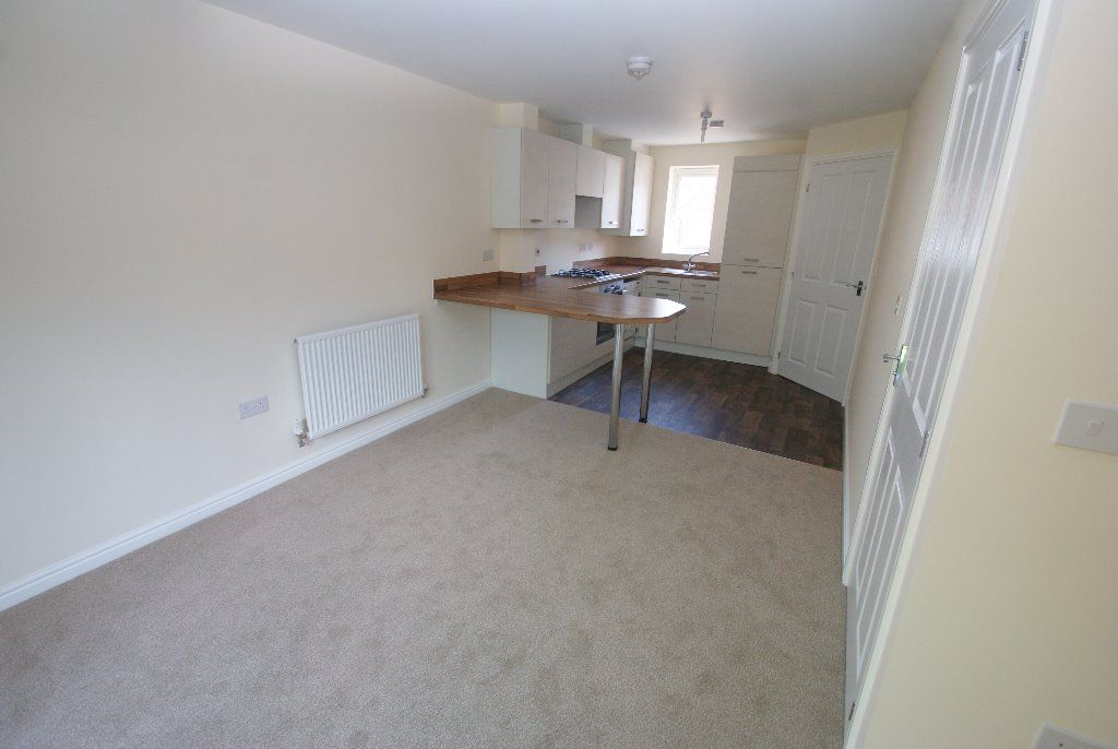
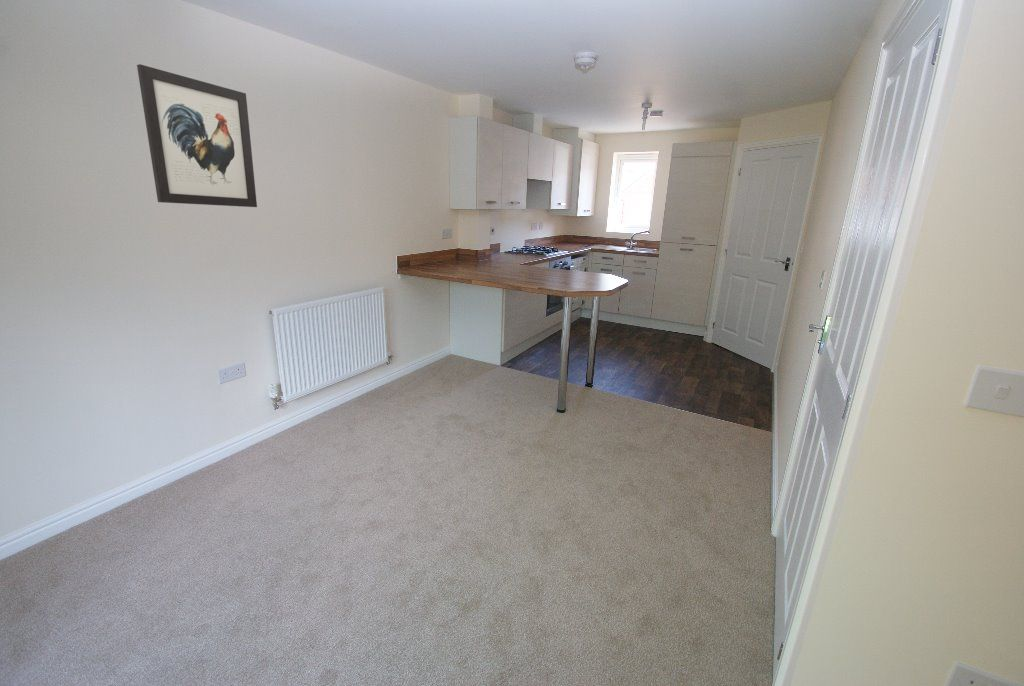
+ wall art (204, 144)
